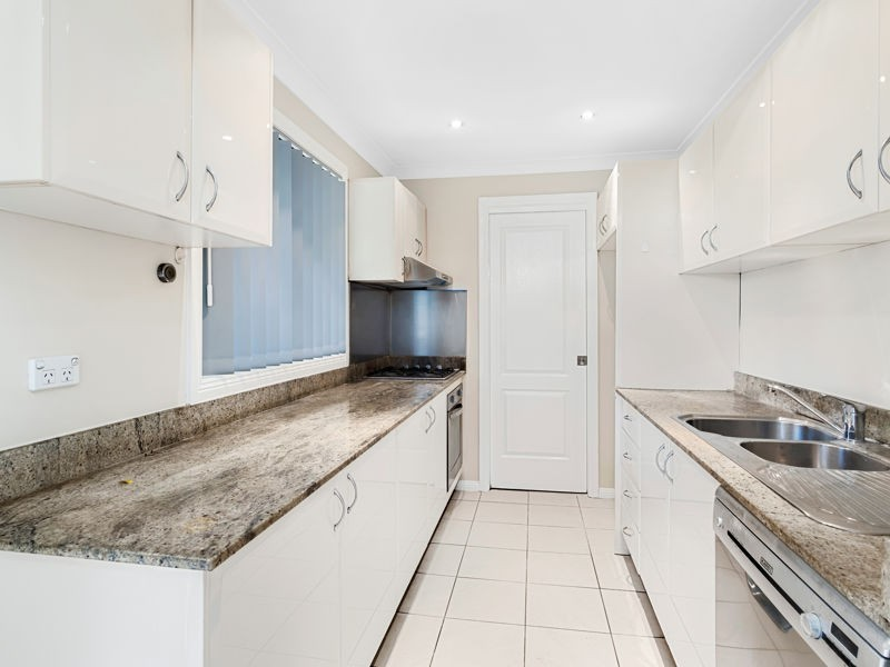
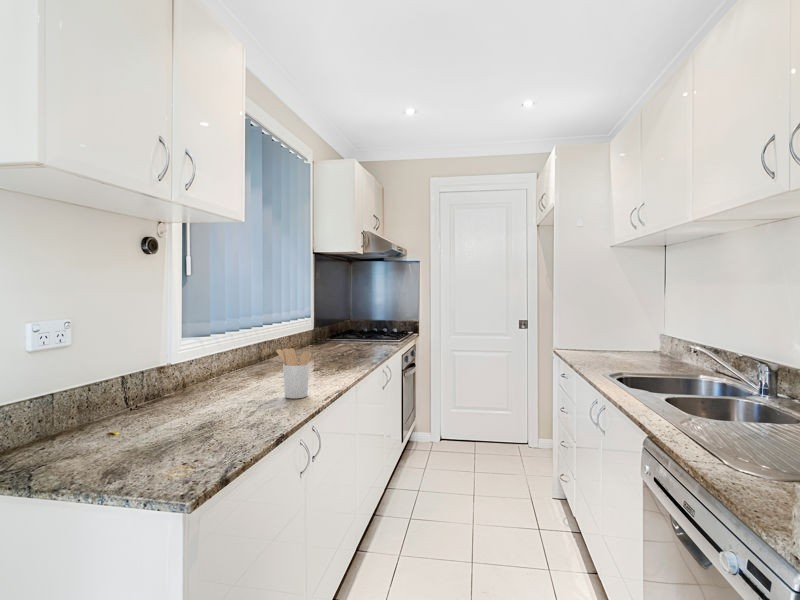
+ utensil holder (292, 371)
